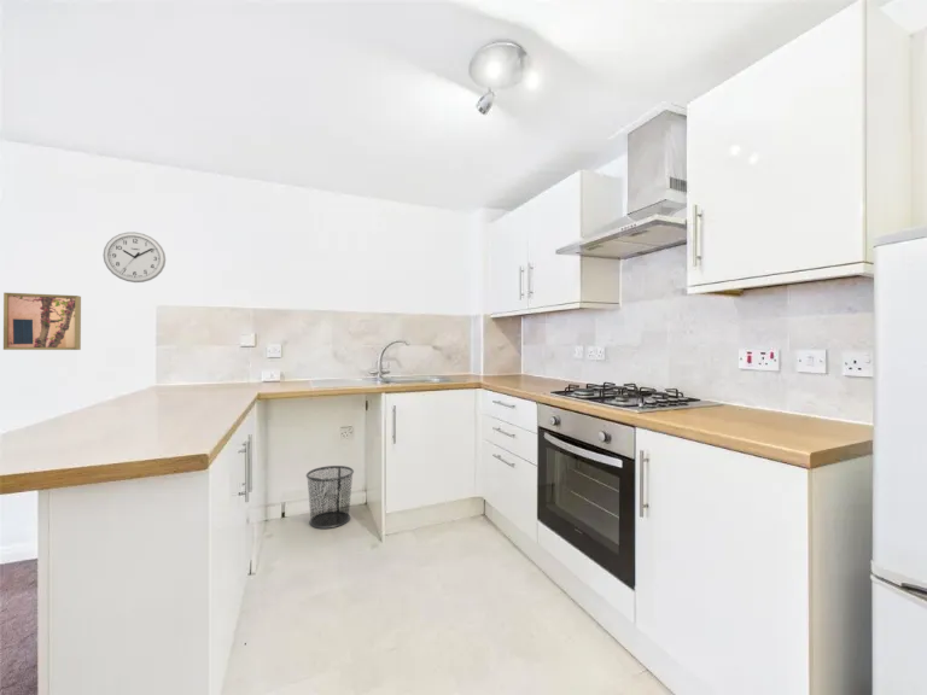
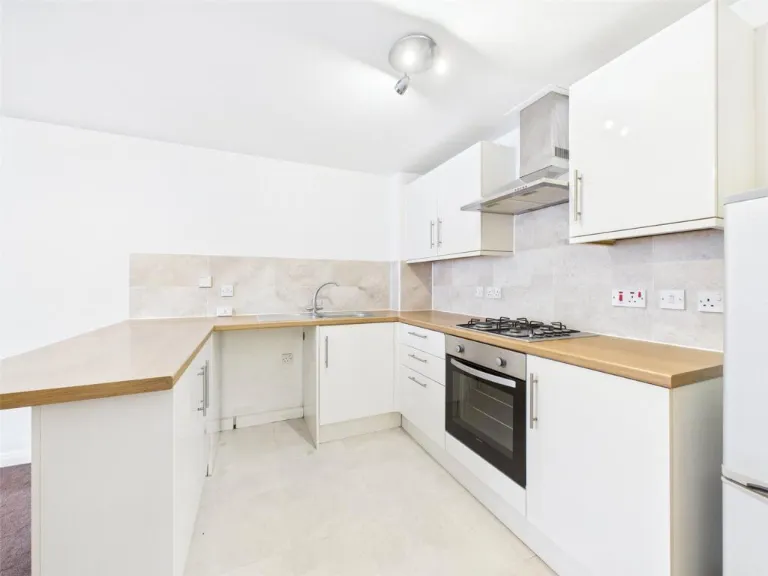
- wall clock (134, 257)
- waste bin (330, 496)
- wall art (43, 322)
